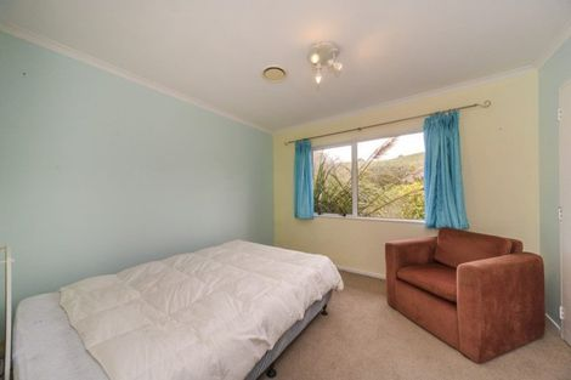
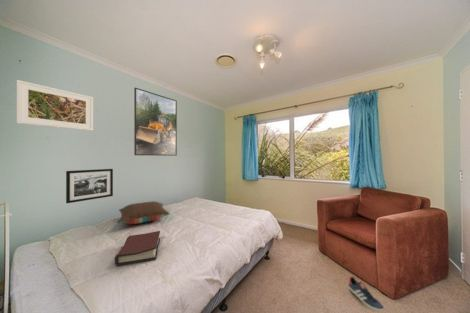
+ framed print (59, 108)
+ sneaker (364, 291)
+ picture frame (91, 184)
+ pillow (143, 211)
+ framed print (157, 125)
+ hardback book (140, 245)
